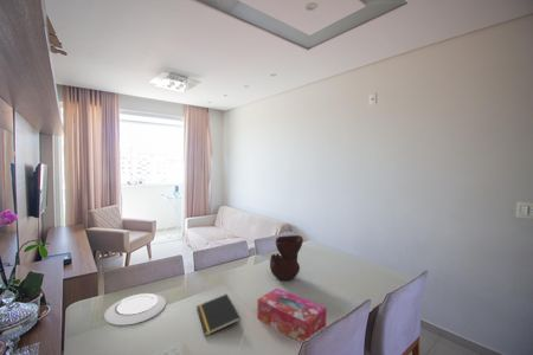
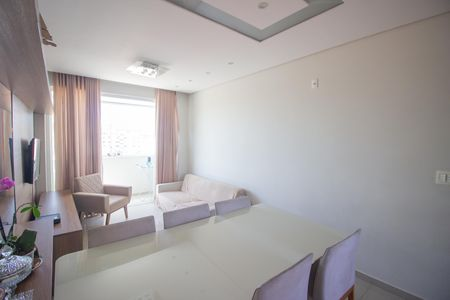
- notepad (217, 312)
- vase (285, 257)
- plate (136, 305)
- tissue box (290, 312)
